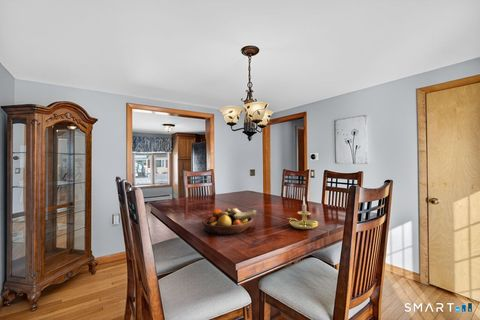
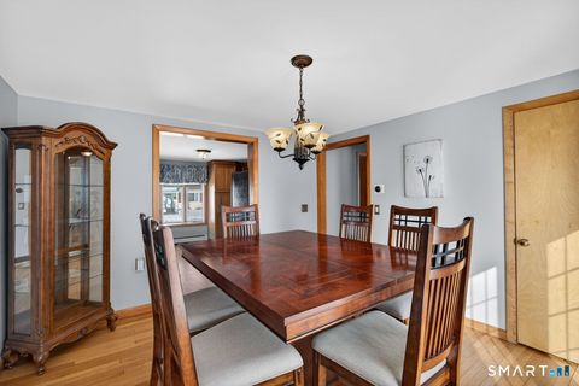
- fruit bowl (228, 217)
- candle holder (302, 211)
